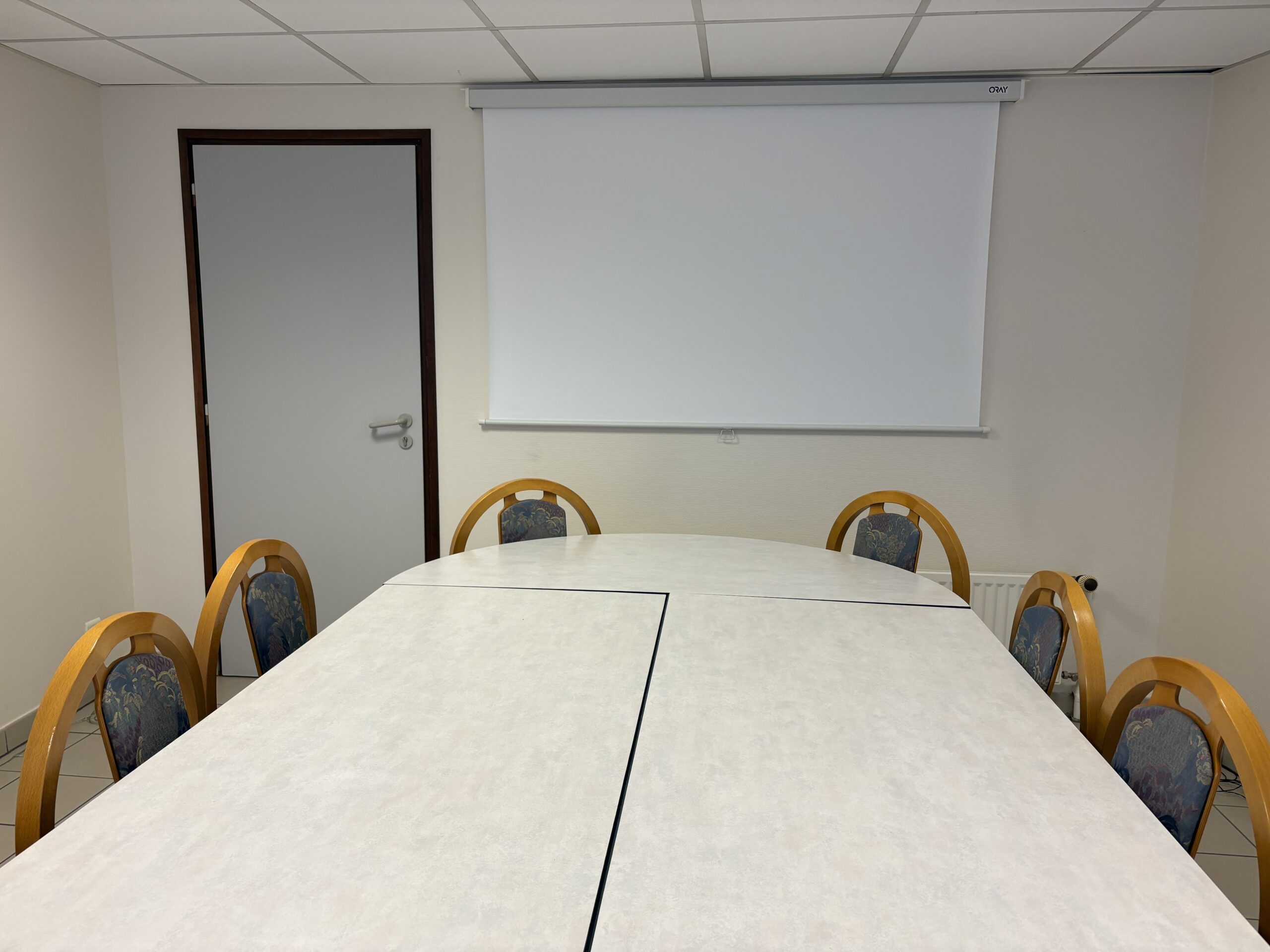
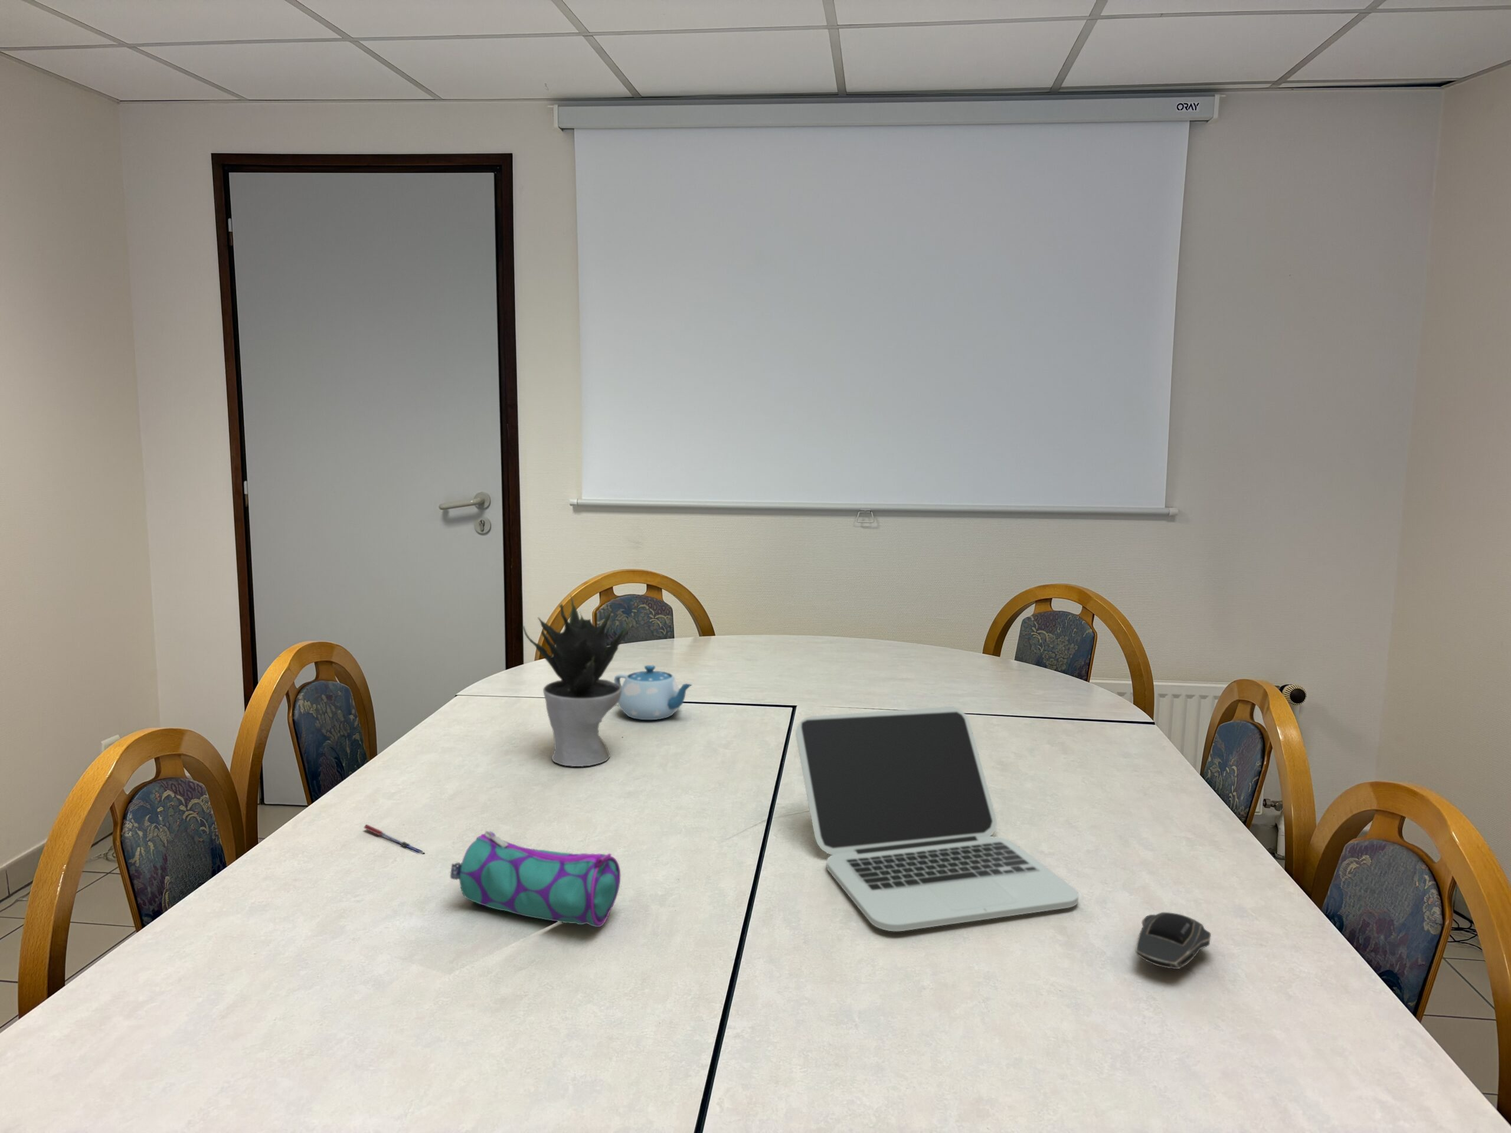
+ chinaware (652, 690)
+ pencil case (538, 877)
+ computer mouse (1170, 938)
+ laptop (928, 803)
+ potted plant (579, 677)
+ pen (394, 839)
